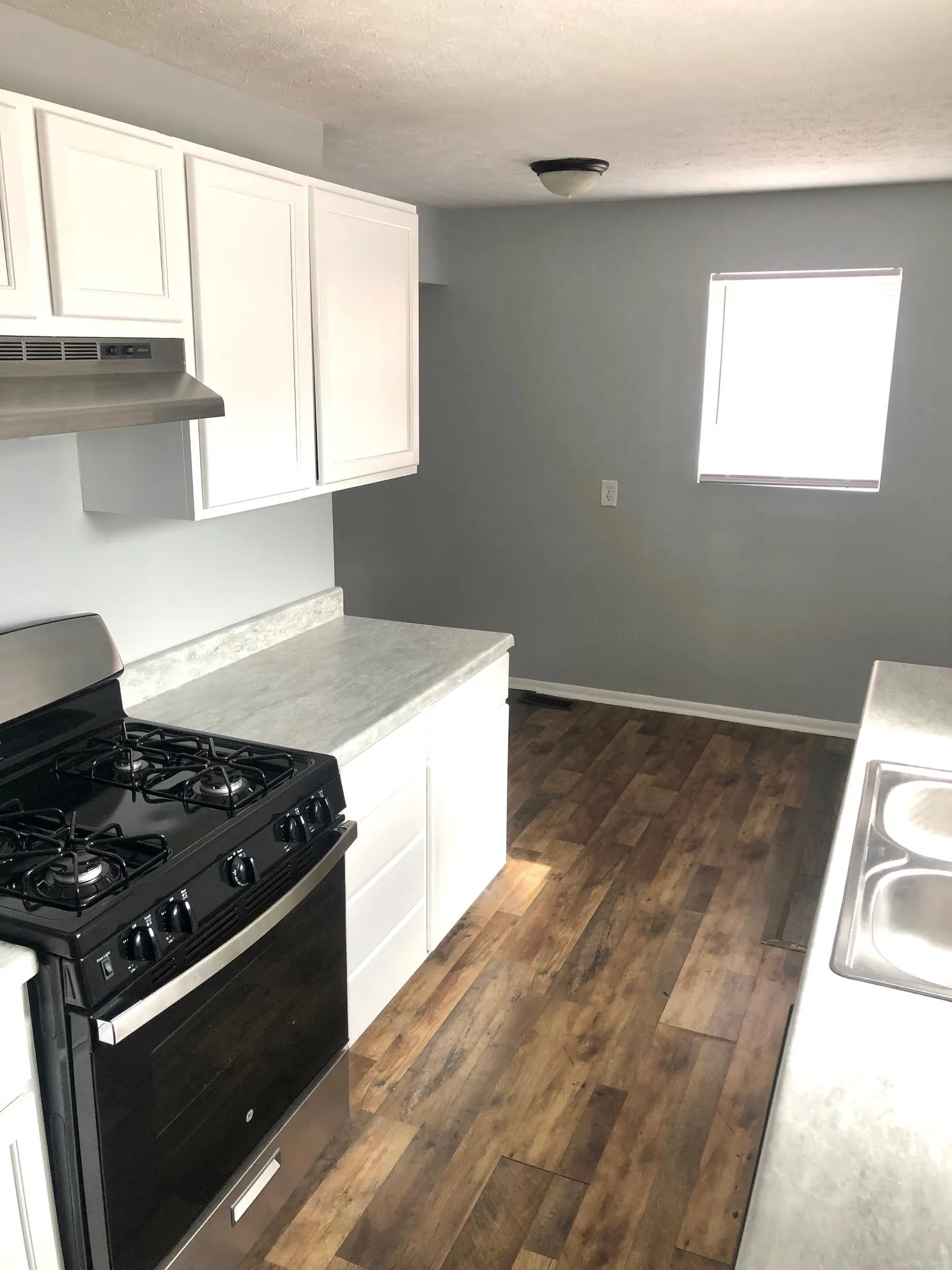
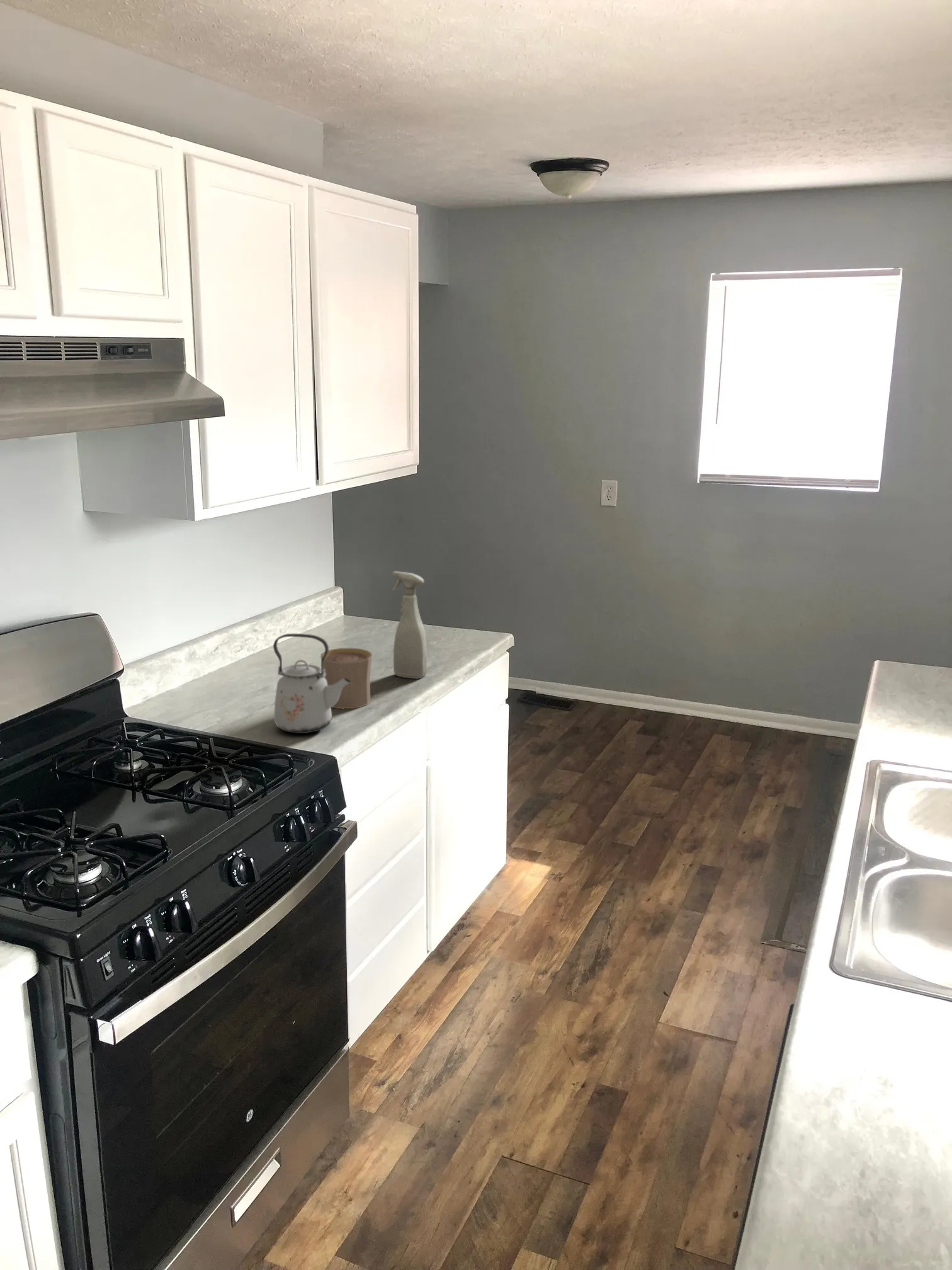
+ cup (346, 678)
+ spray bottle (410, 624)
+ kettle (312, 682)
